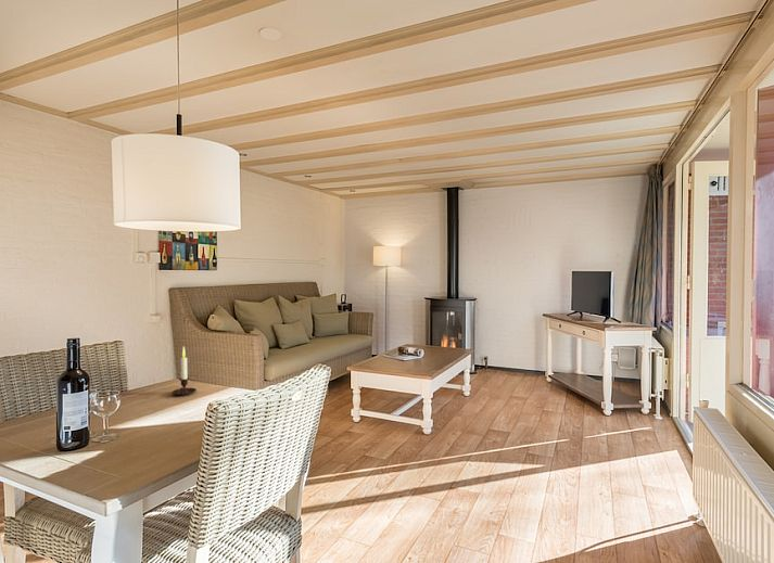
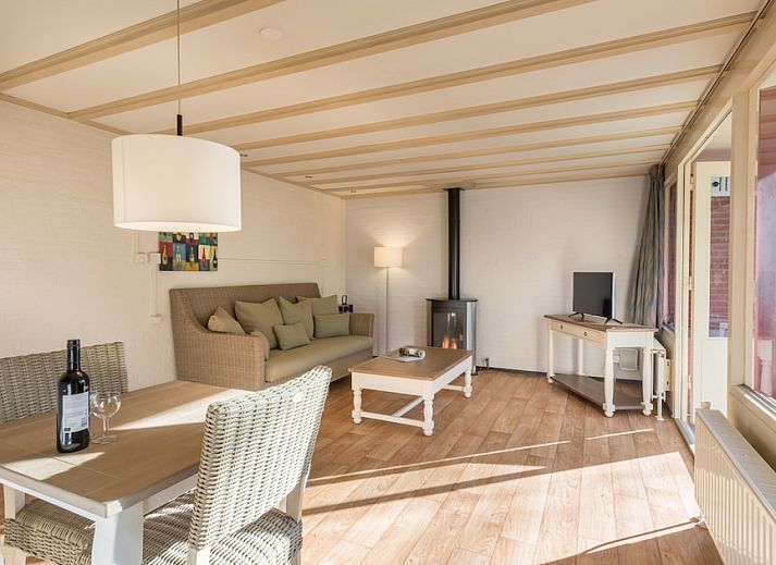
- candle (183, 370)
